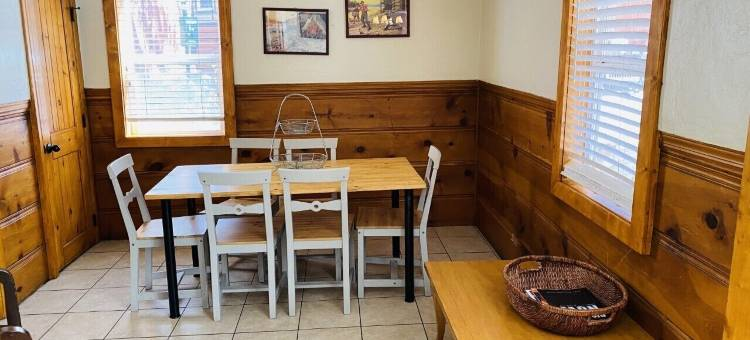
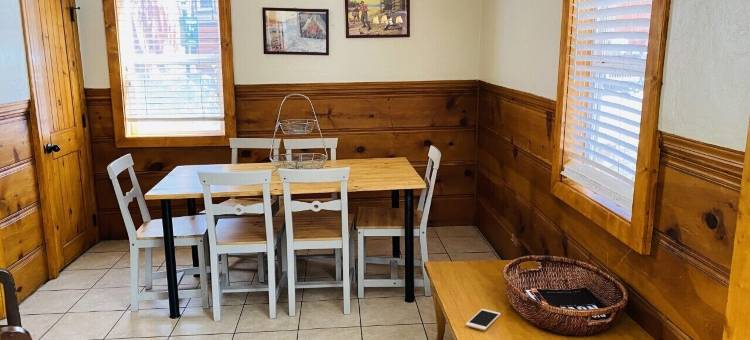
+ cell phone (483, 319)
